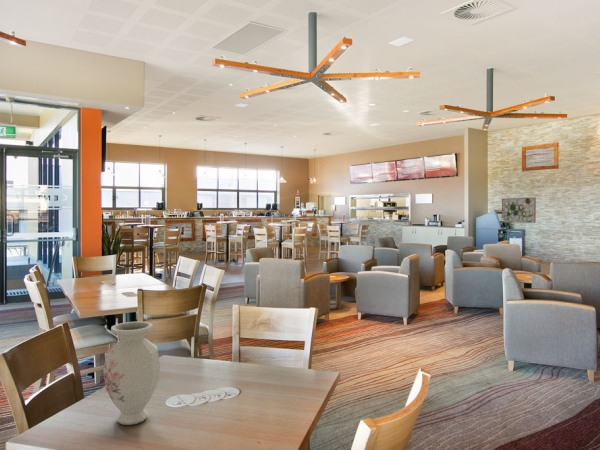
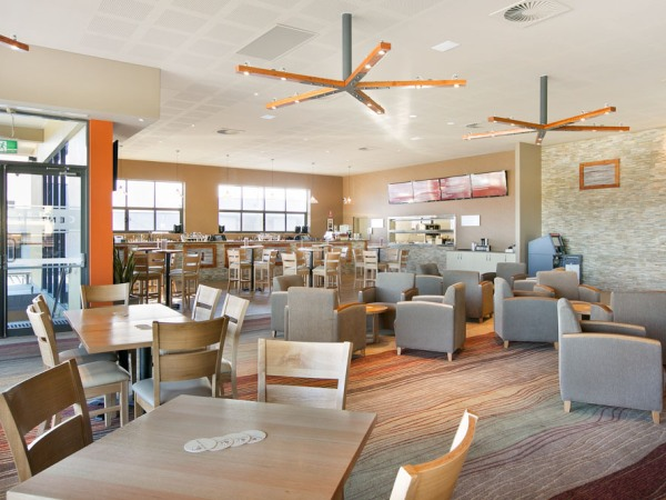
- wall art (517, 210)
- vase (132, 372)
